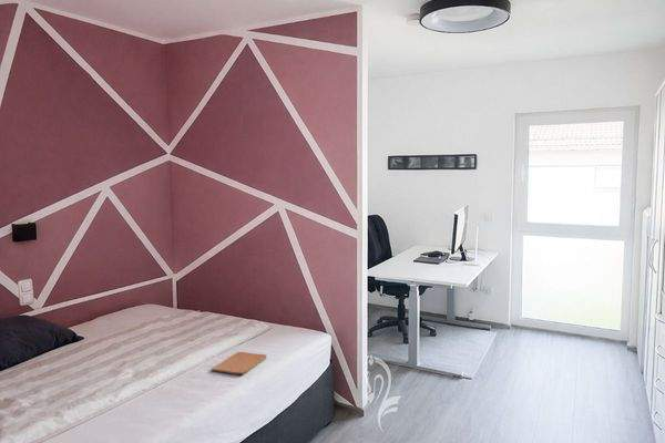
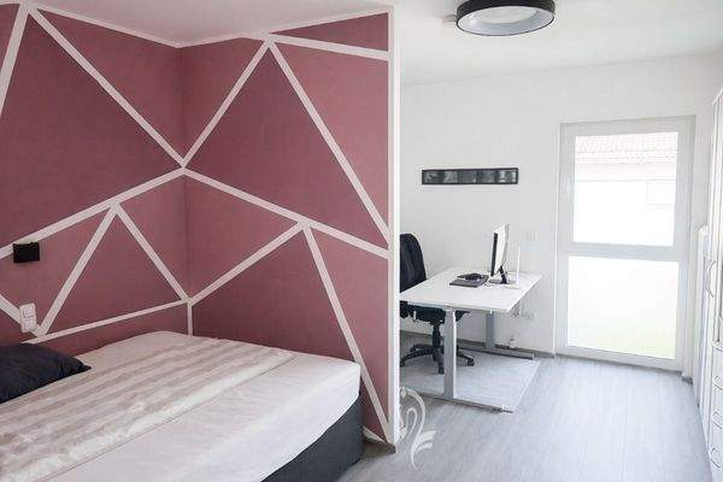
- book (239, 362)
